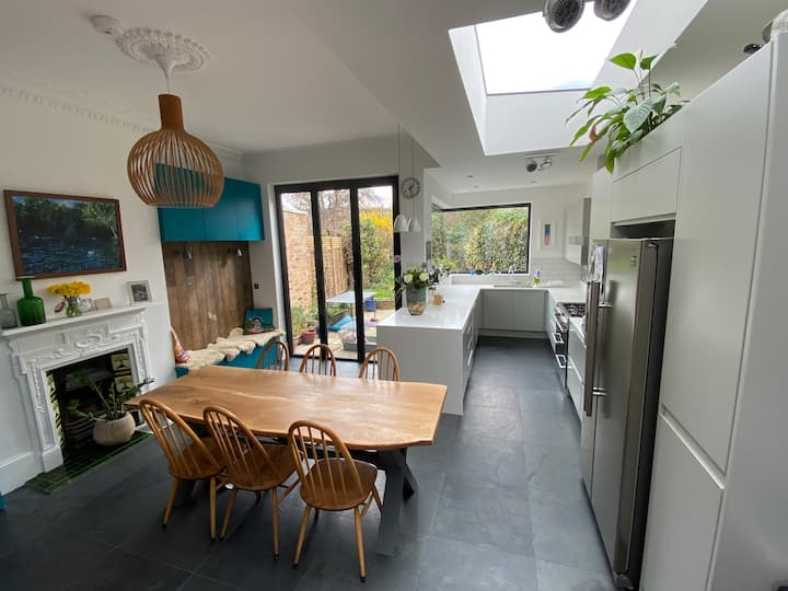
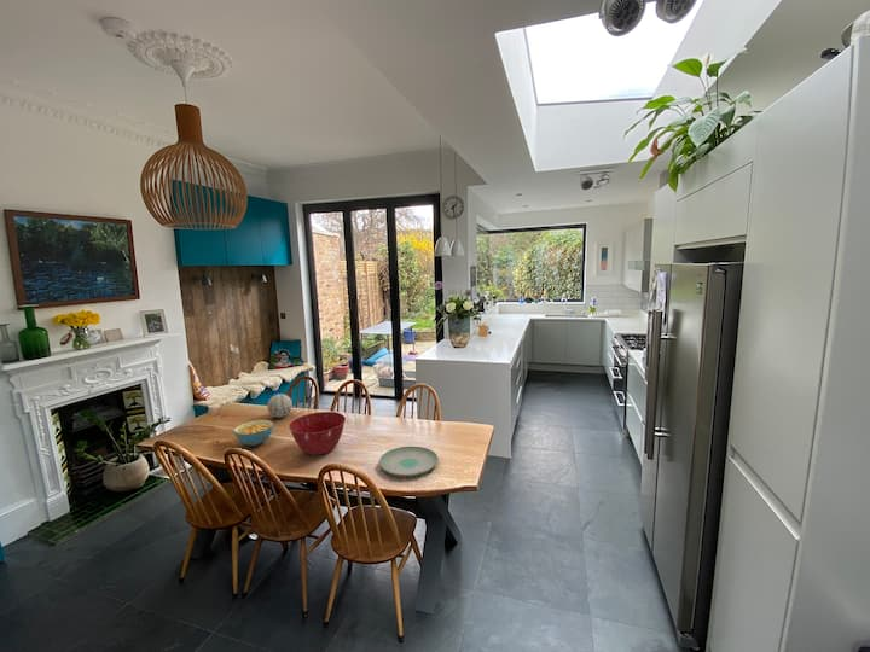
+ mixing bowl (318, 435)
+ decorative ball (279, 404)
+ plate (408, 461)
+ cereal bowl (254, 435)
